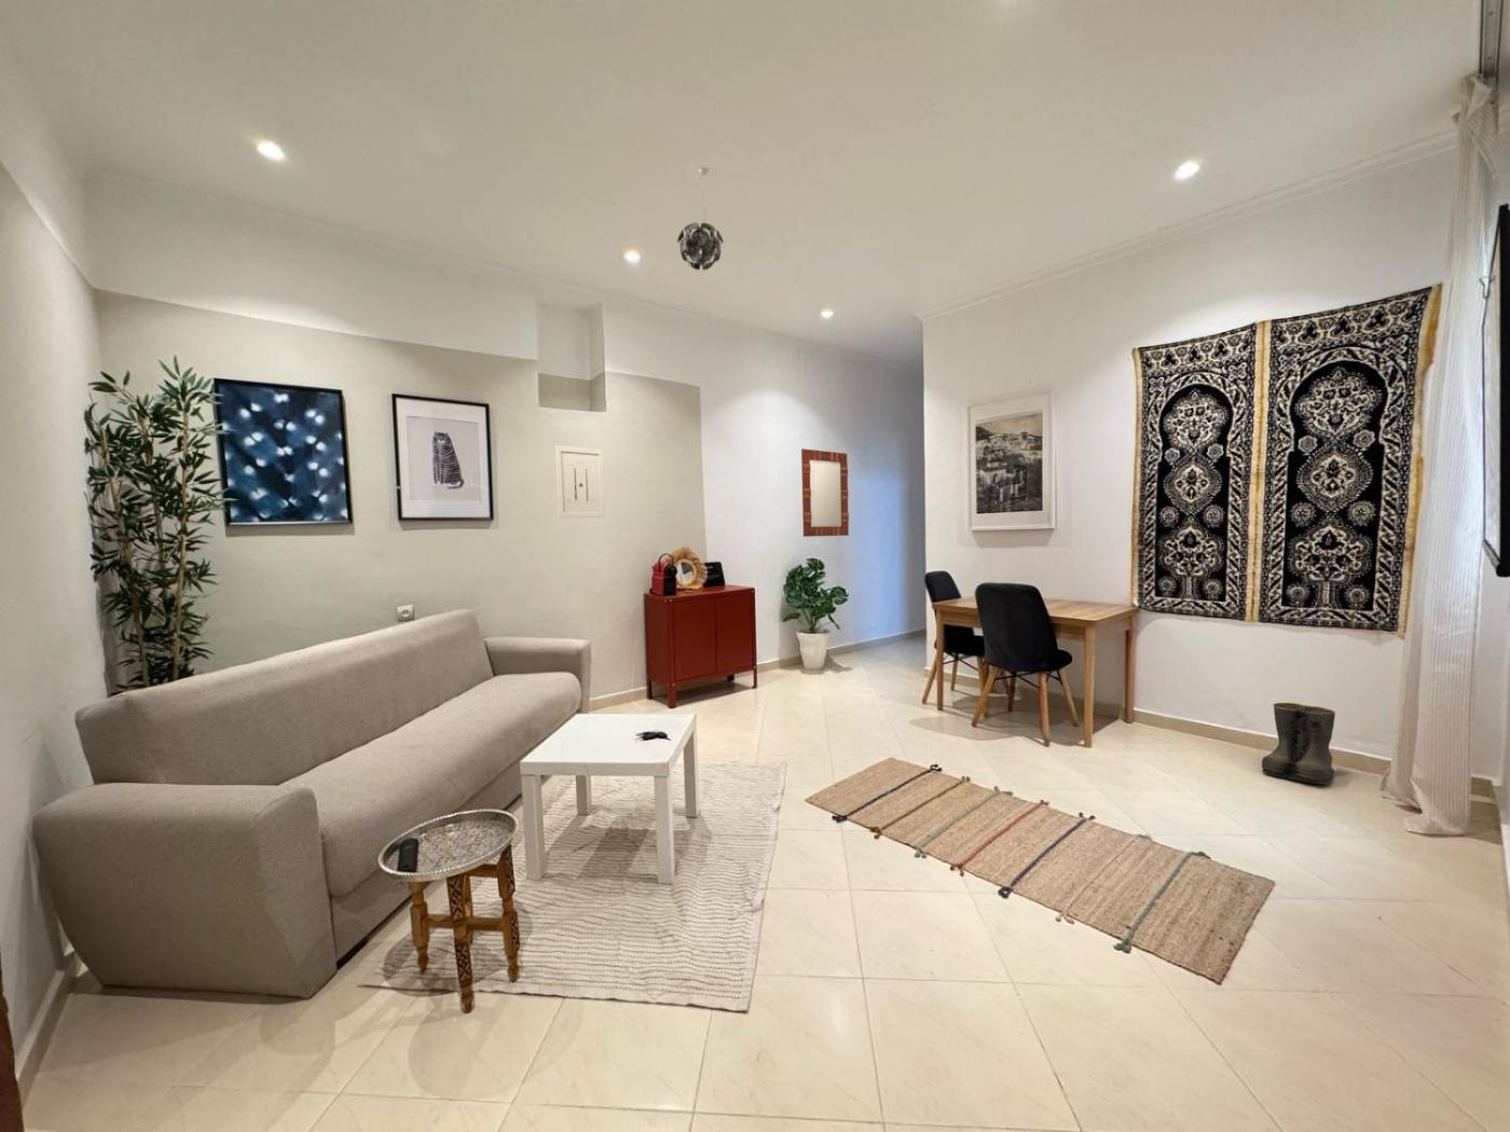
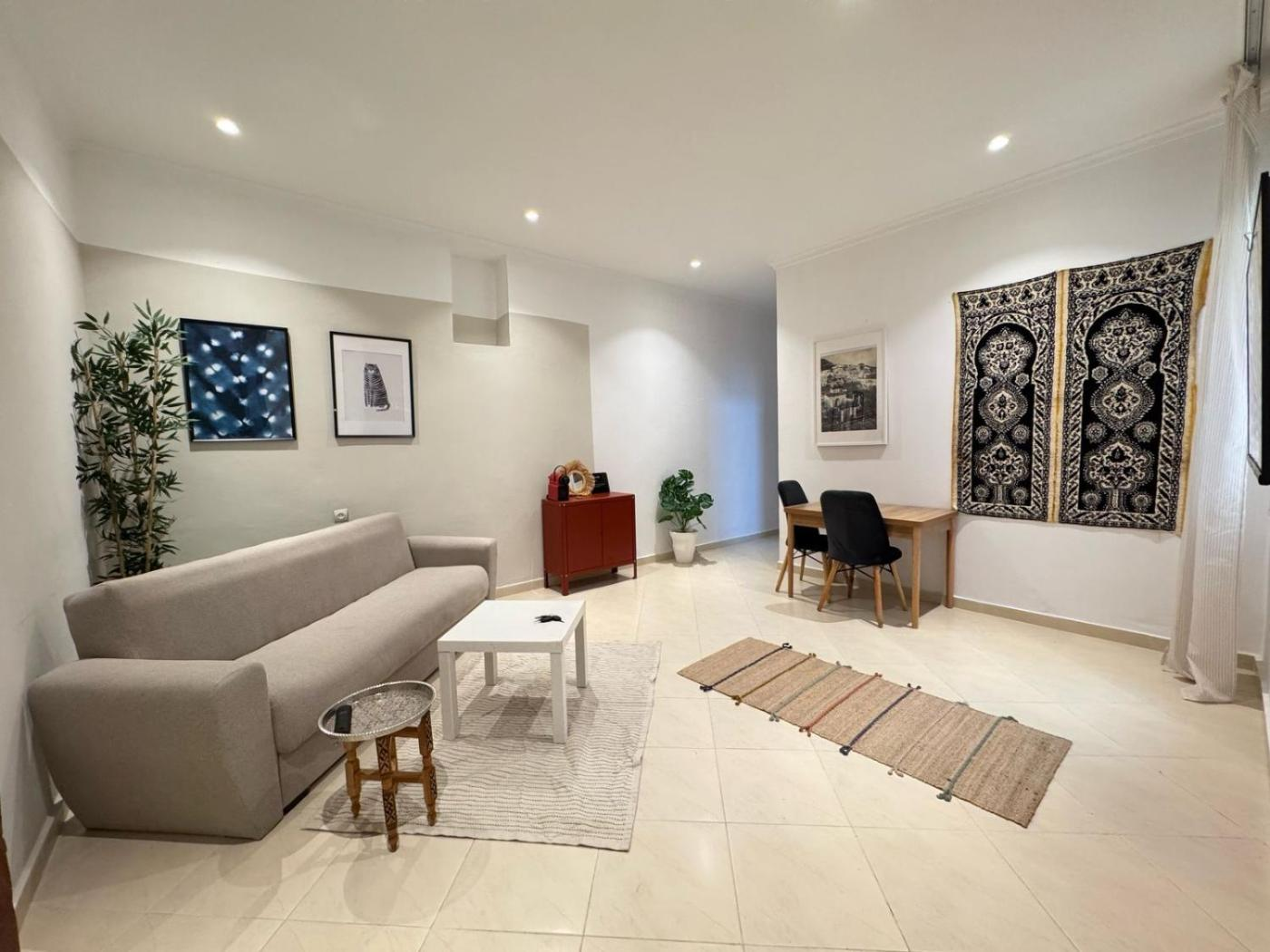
- boots (1298, 740)
- home mirror (825, 493)
- pendant light (698, 224)
- wall art (580, 482)
